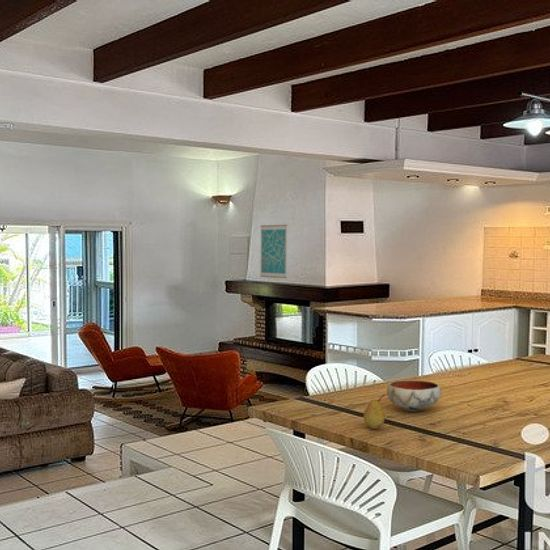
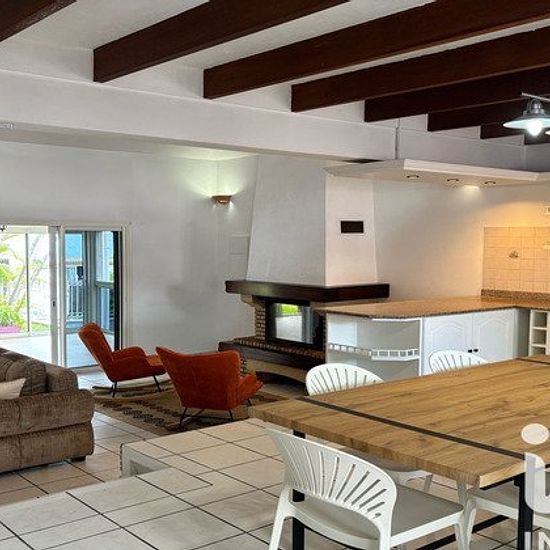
- bowl (413, 397)
- fruit (374, 411)
- wall art (273, 251)
